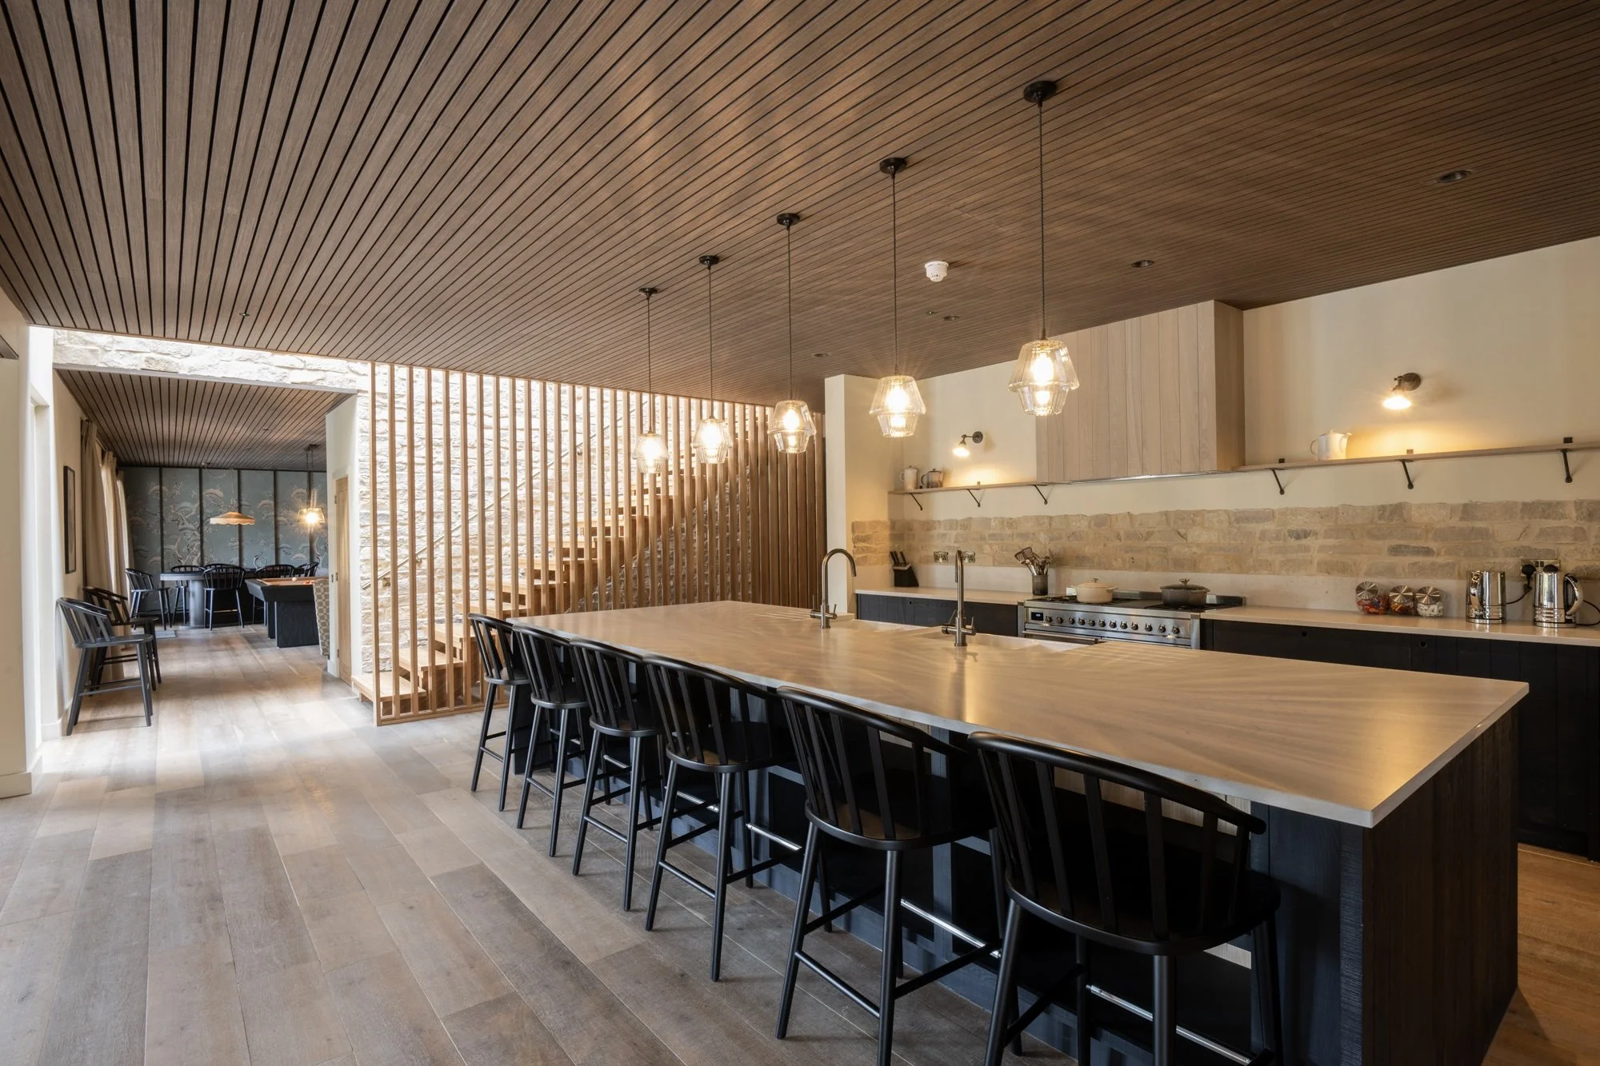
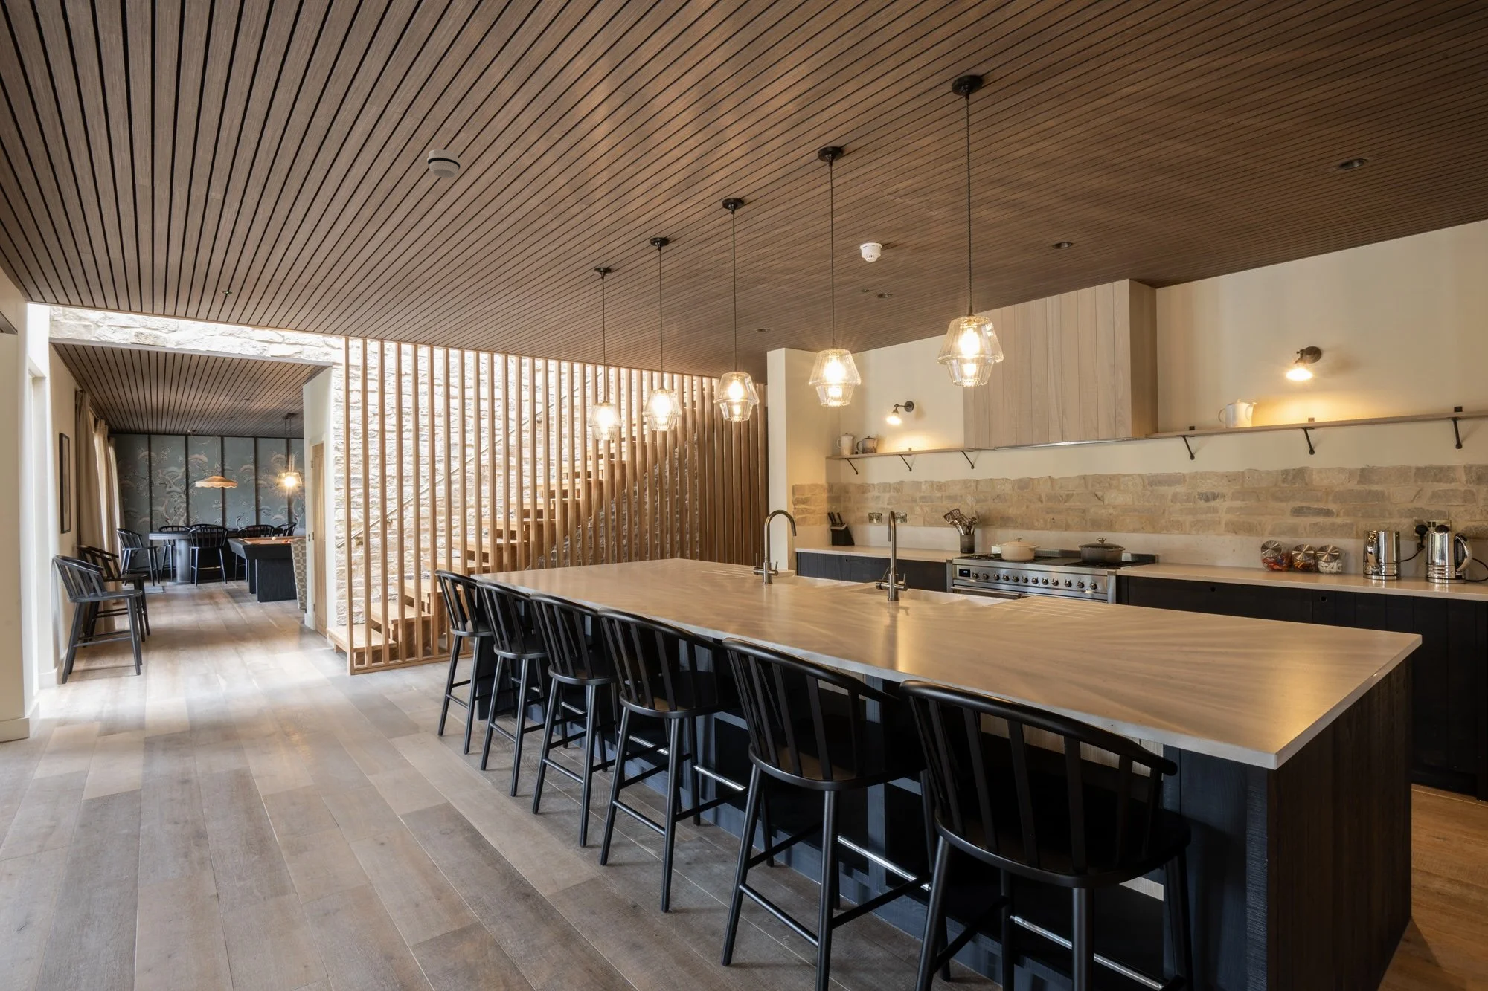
+ smoke detector (444, 165)
